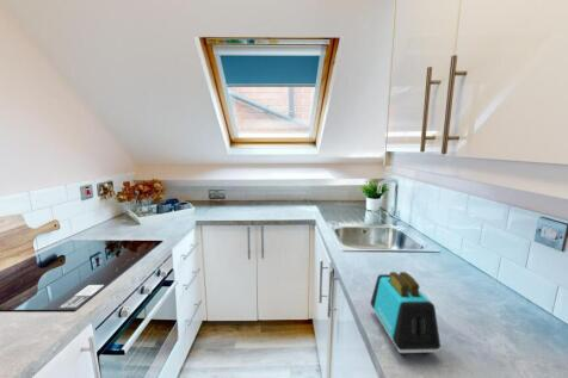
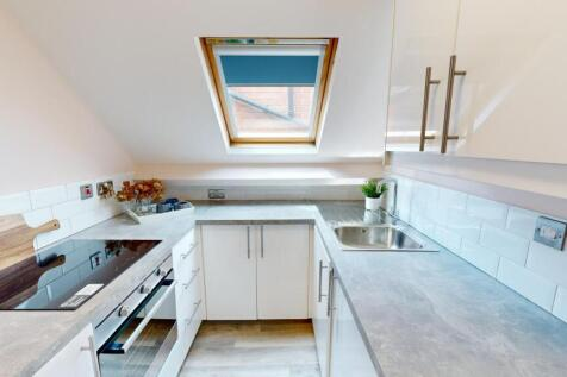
- toaster (402, 304)
